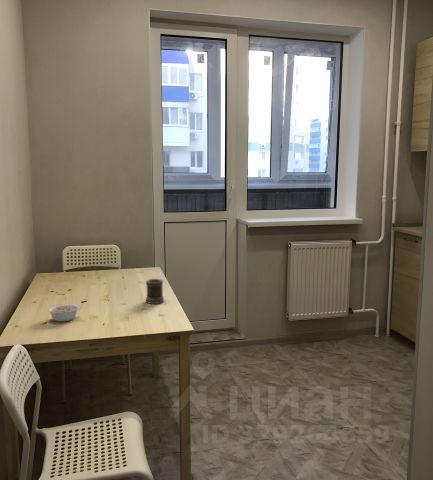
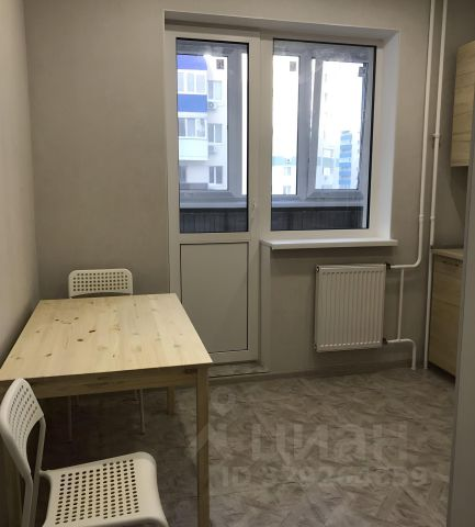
- legume (65, 312)
- mug (154, 290)
